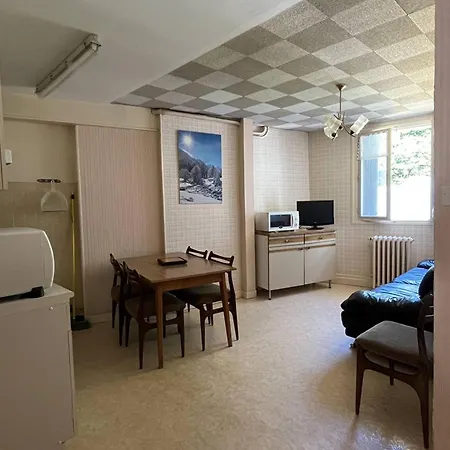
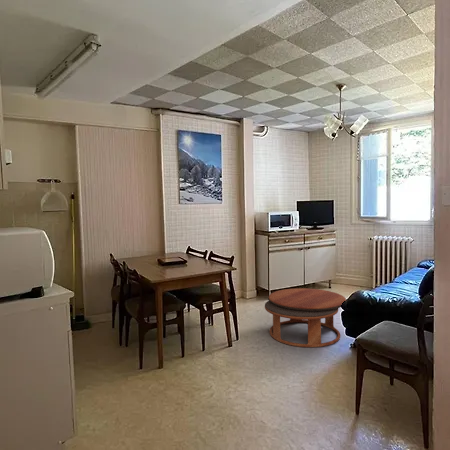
+ coffee table (304, 316)
